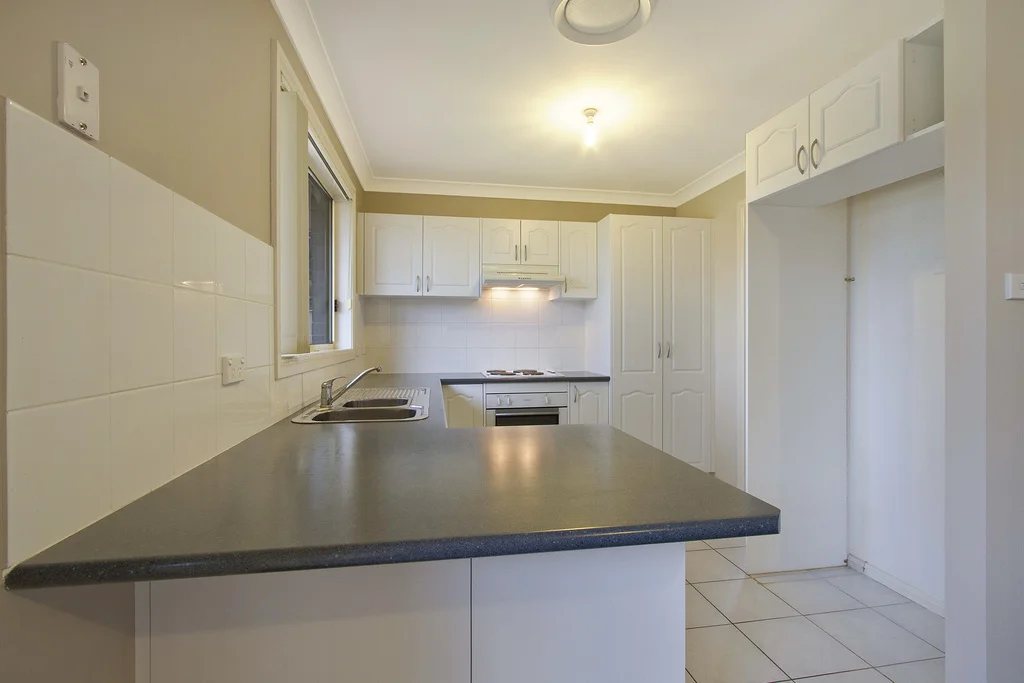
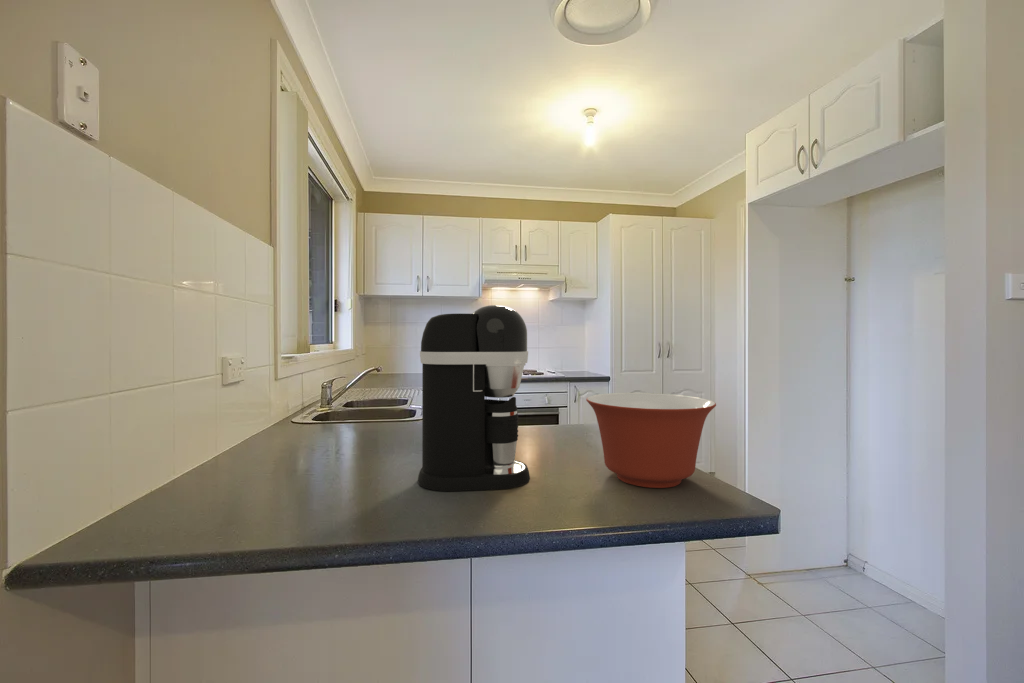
+ coffee maker (474, 392)
+ mixing bowl (648, 438)
